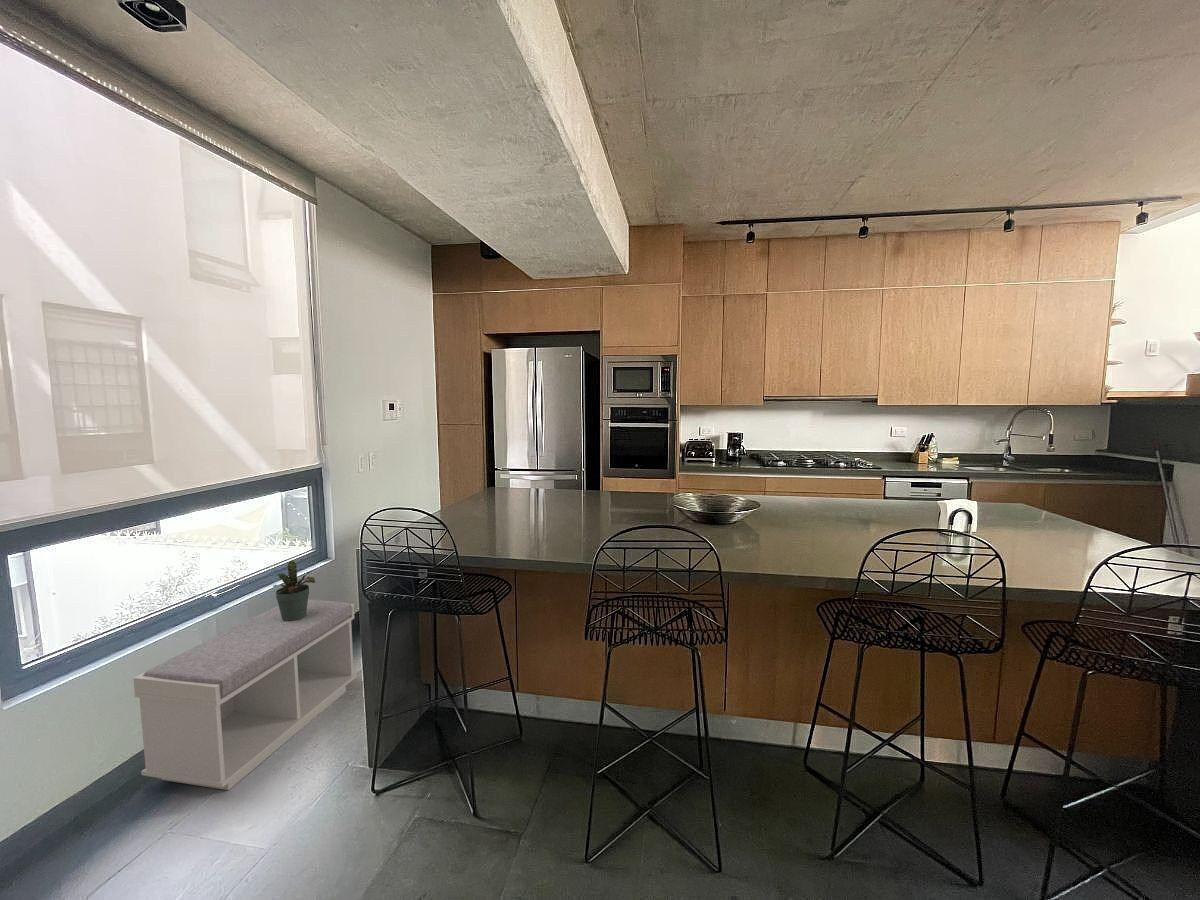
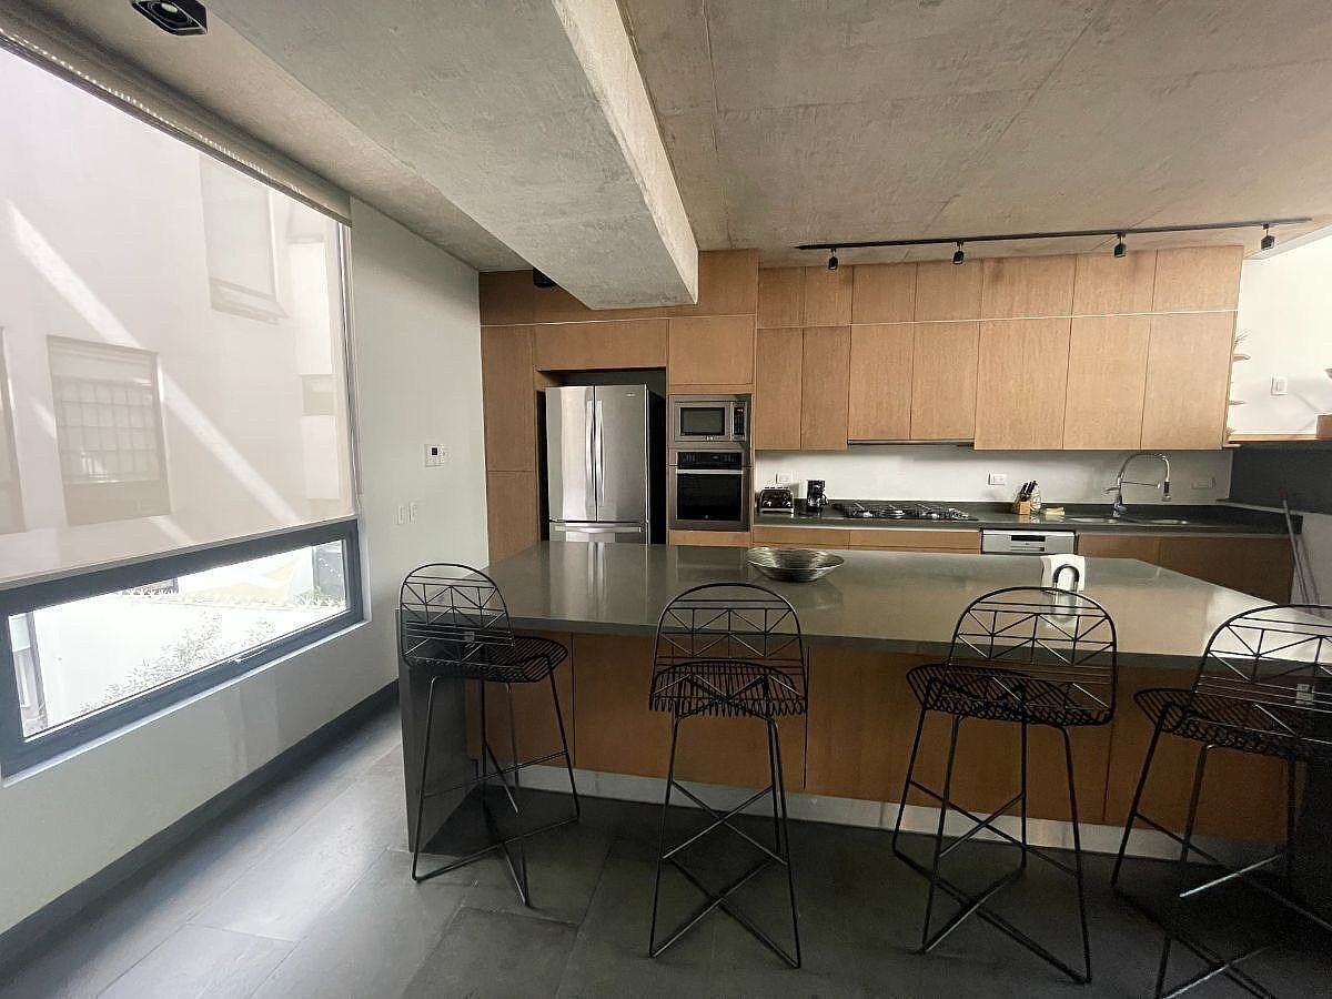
- bench (264, 679)
- potted plant (296, 588)
